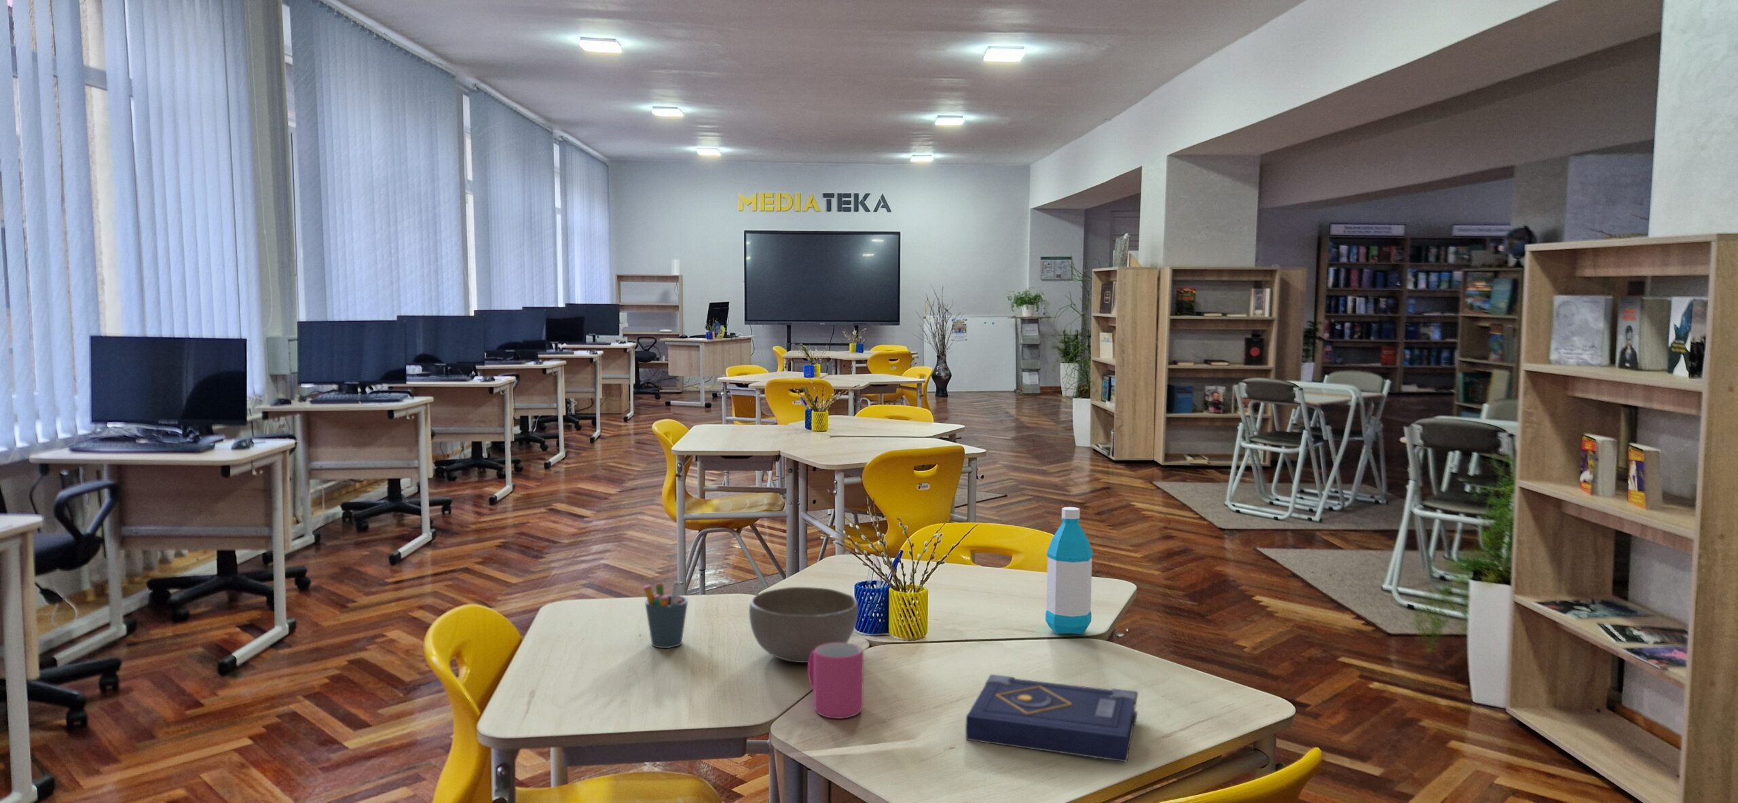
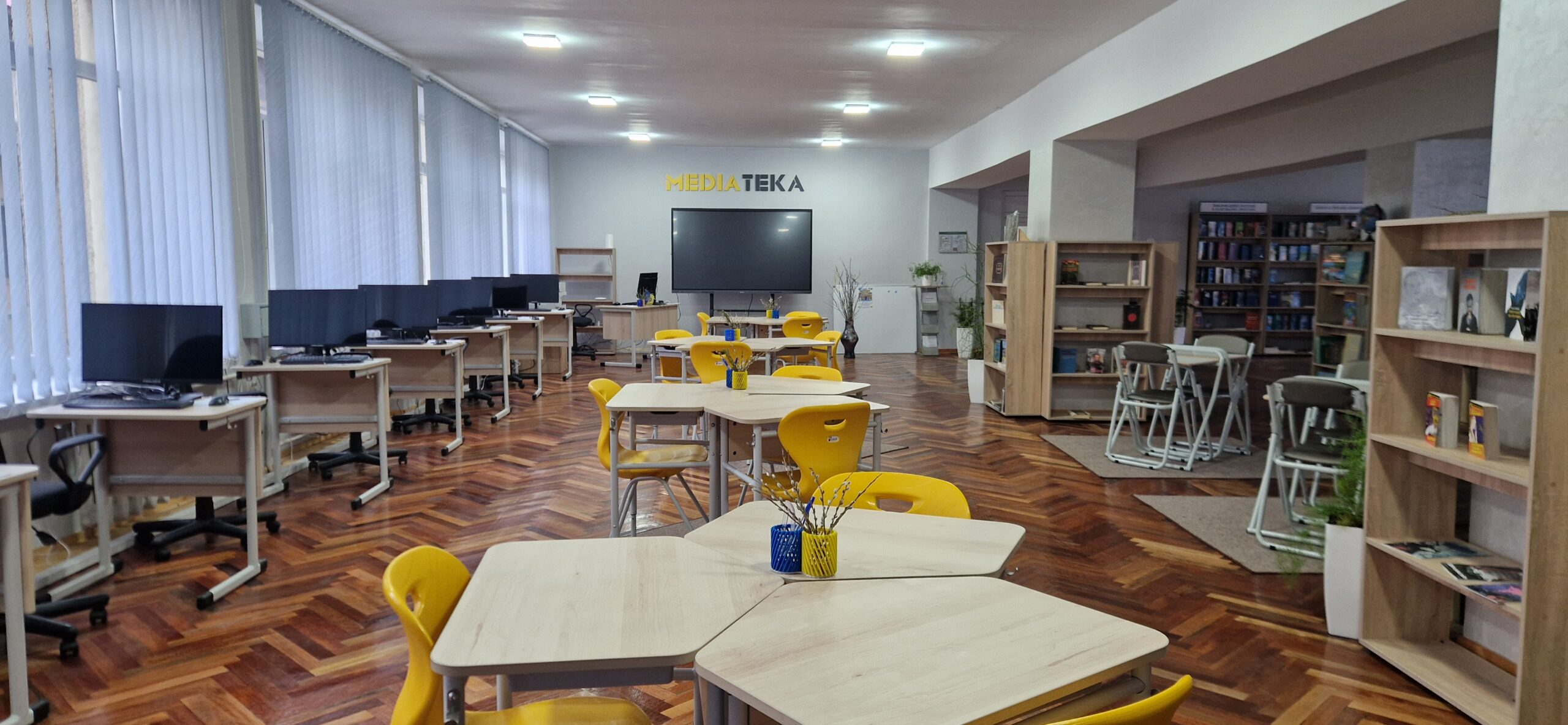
- bowl (804, 627)
- water bottle (1070, 569)
- book (1053, 714)
- mug (831, 678)
- pen holder (665, 610)
